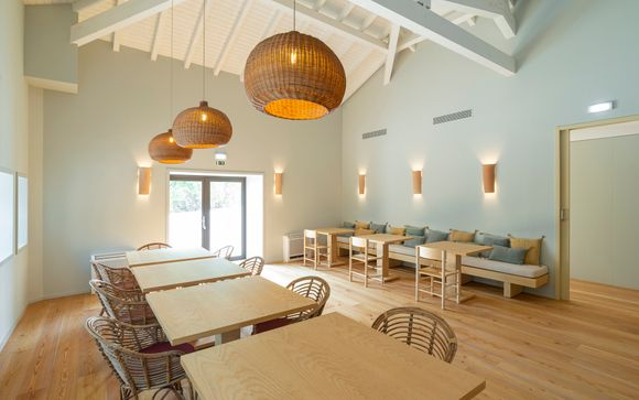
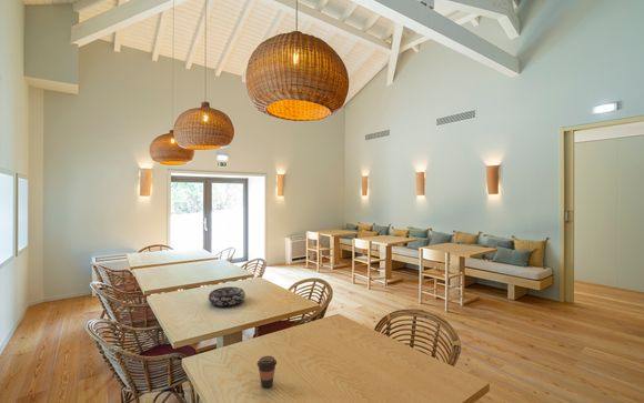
+ decorative bowl (227, 295)
+ coffee cup (266, 372)
